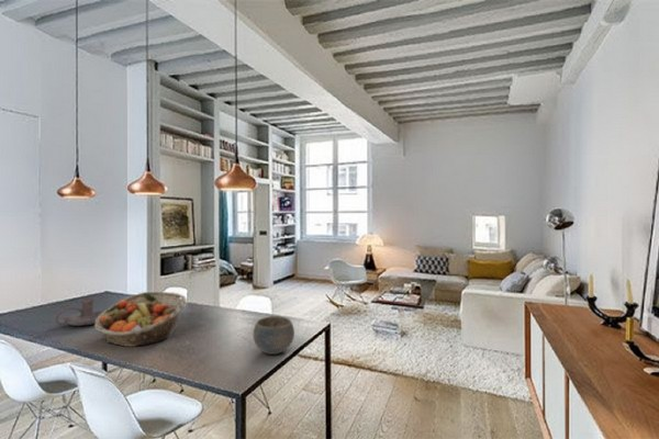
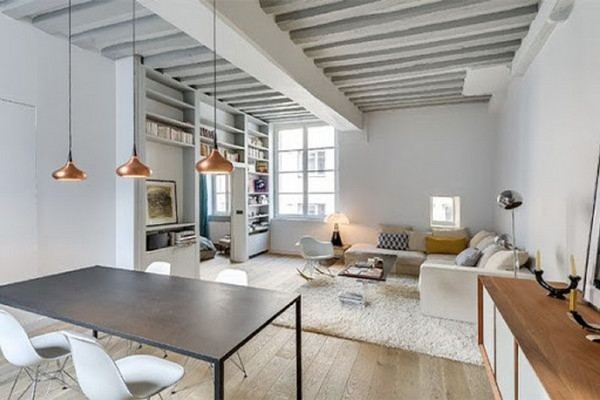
- fruit basket (142, 317)
- bowl (273, 336)
- candle holder (82, 312)
